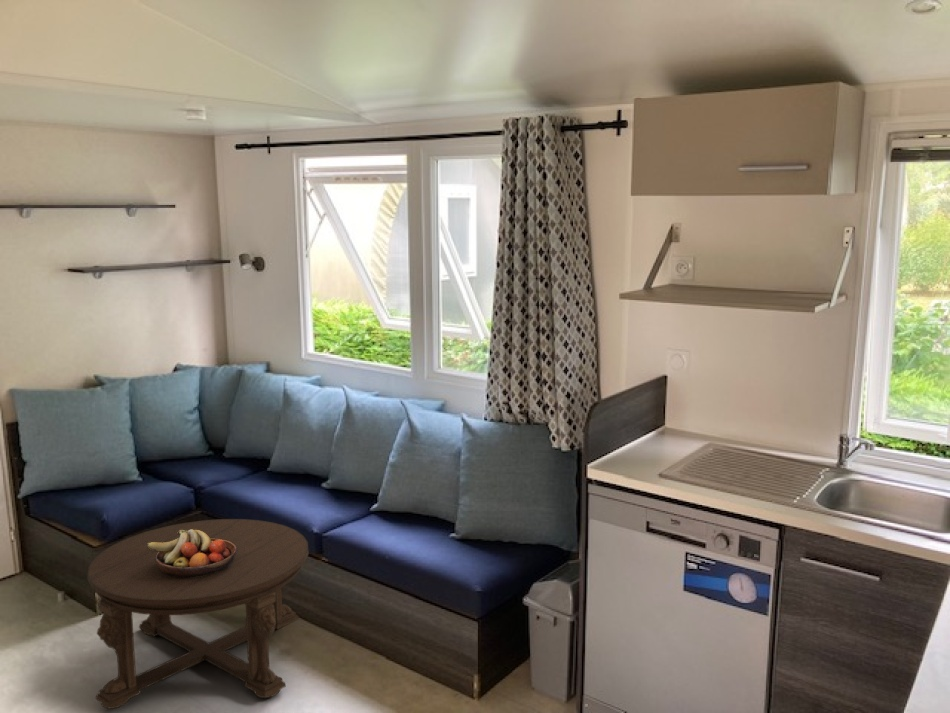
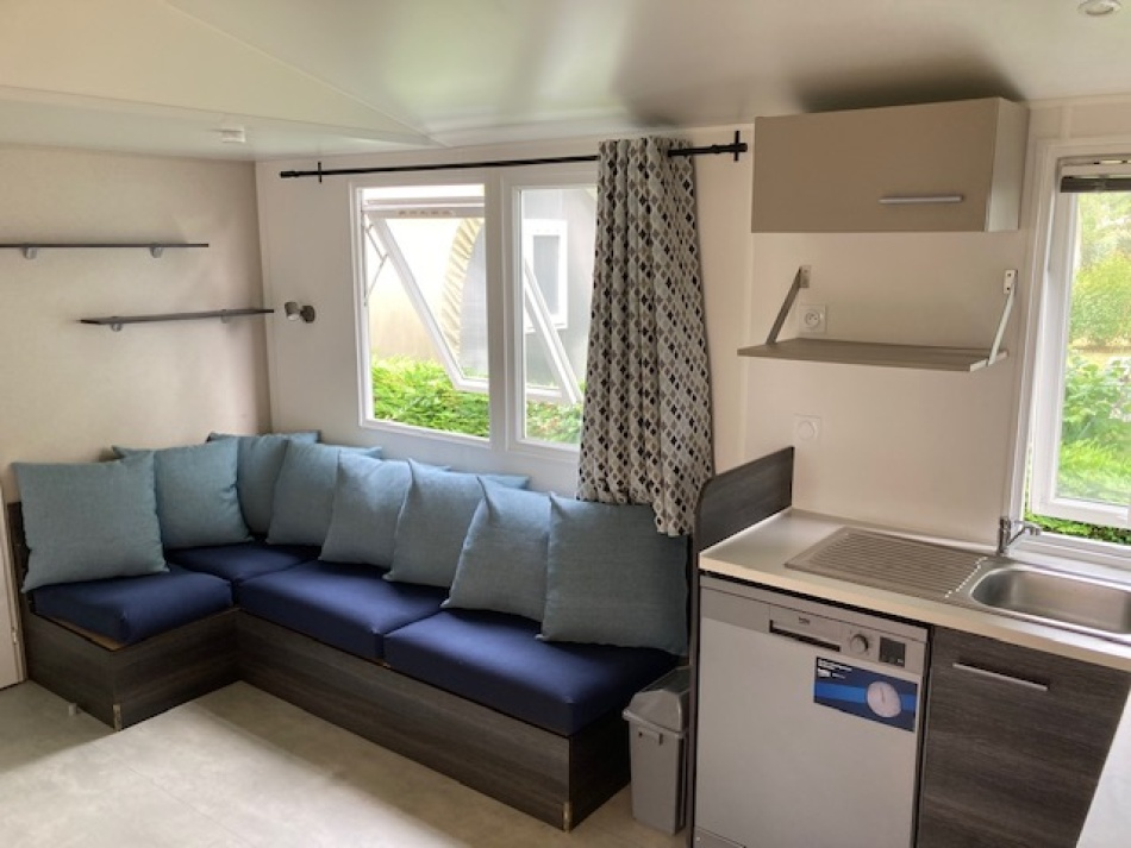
- coffee table (205, 607)
- fruit bowl (195, 549)
